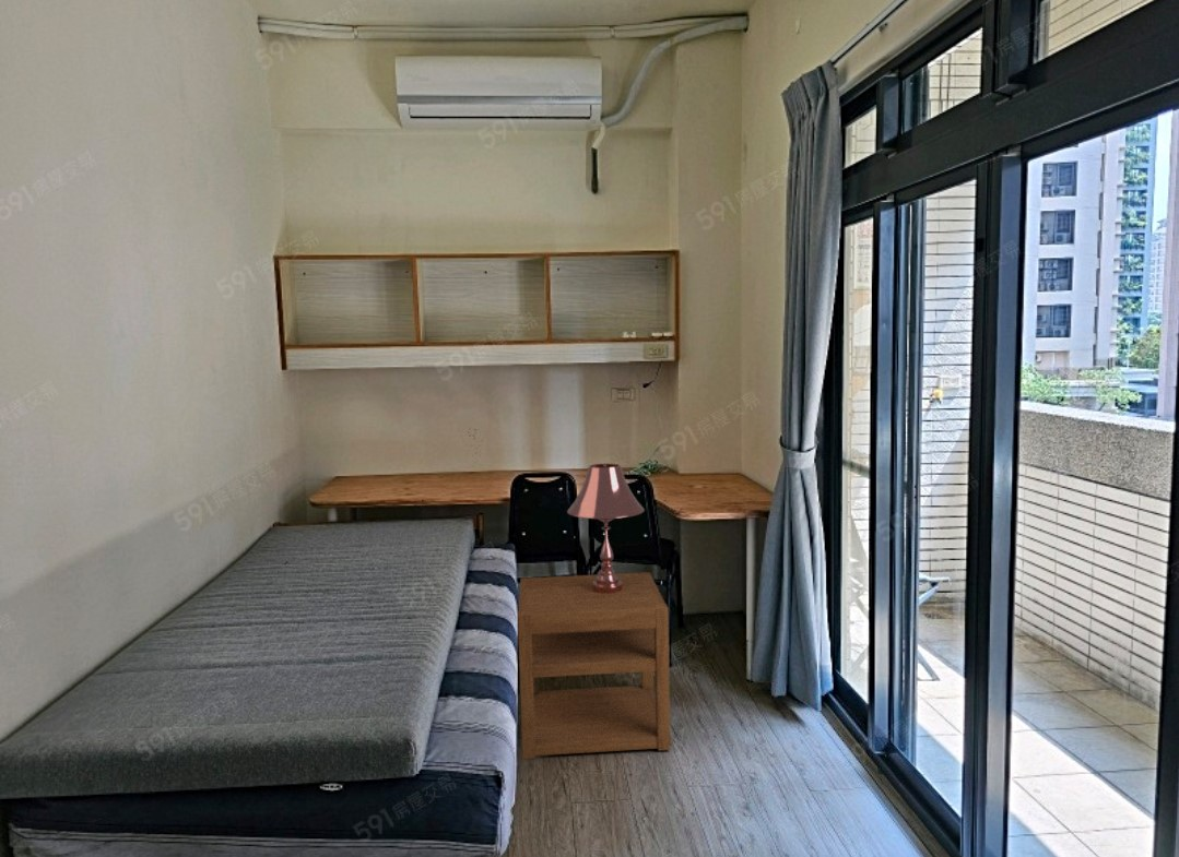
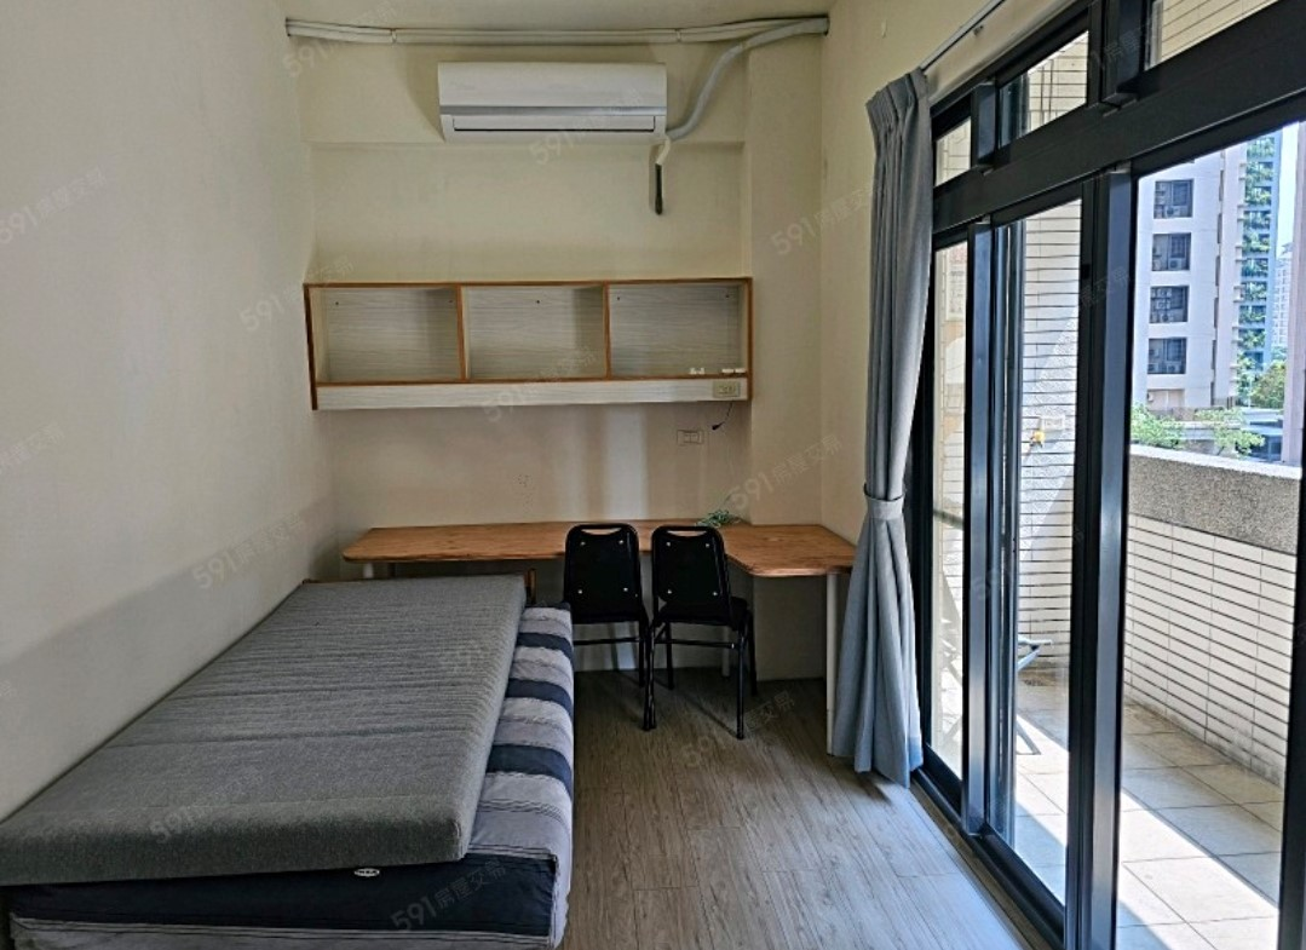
- table lamp (605, 526)
- nightstand (590, 658)
